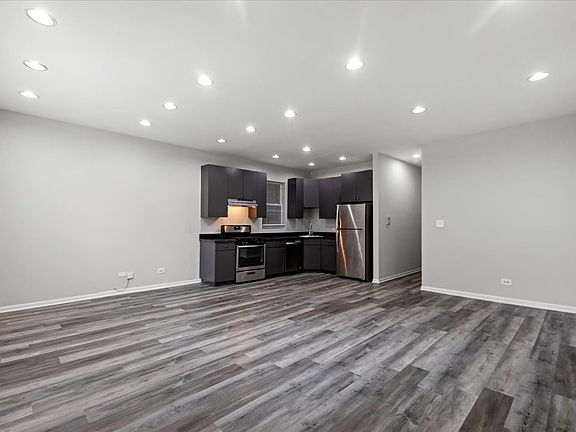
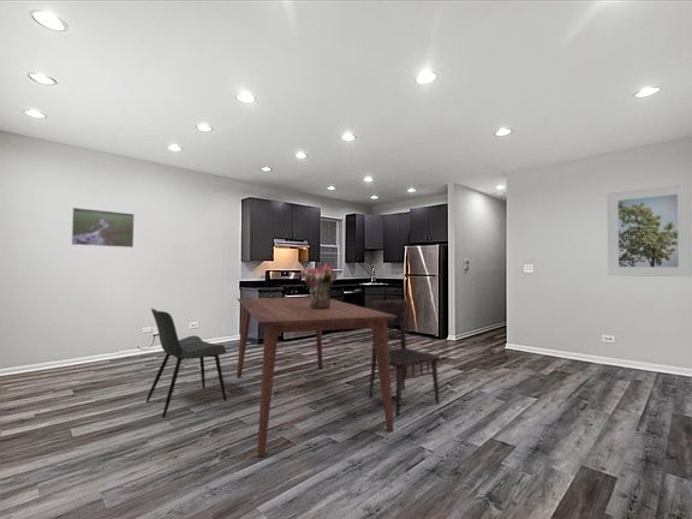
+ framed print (646, 232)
+ dining chair (401, 351)
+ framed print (103, 228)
+ dining chair (187, 353)
+ dining table (317, 351)
+ bouquet (318, 285)
